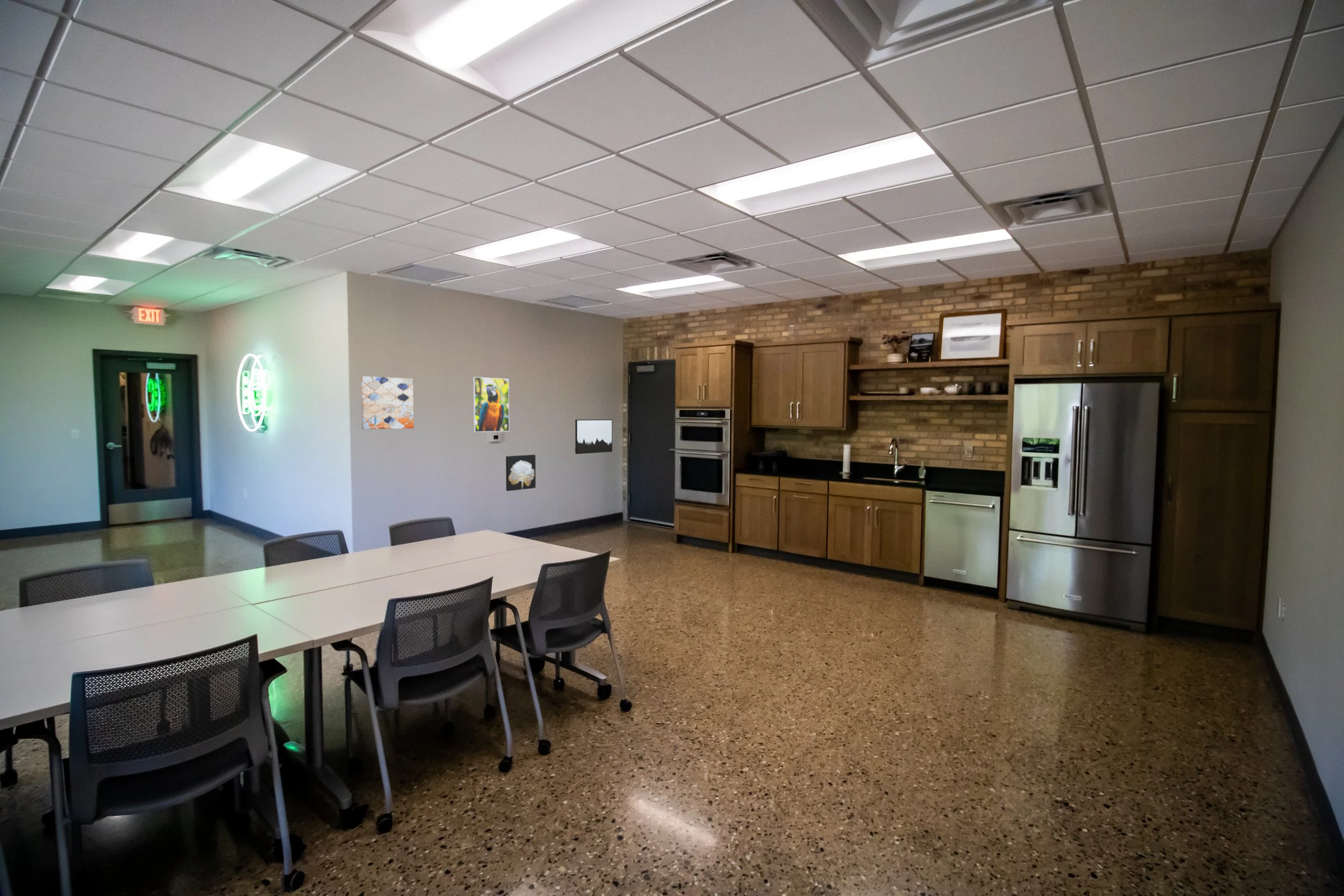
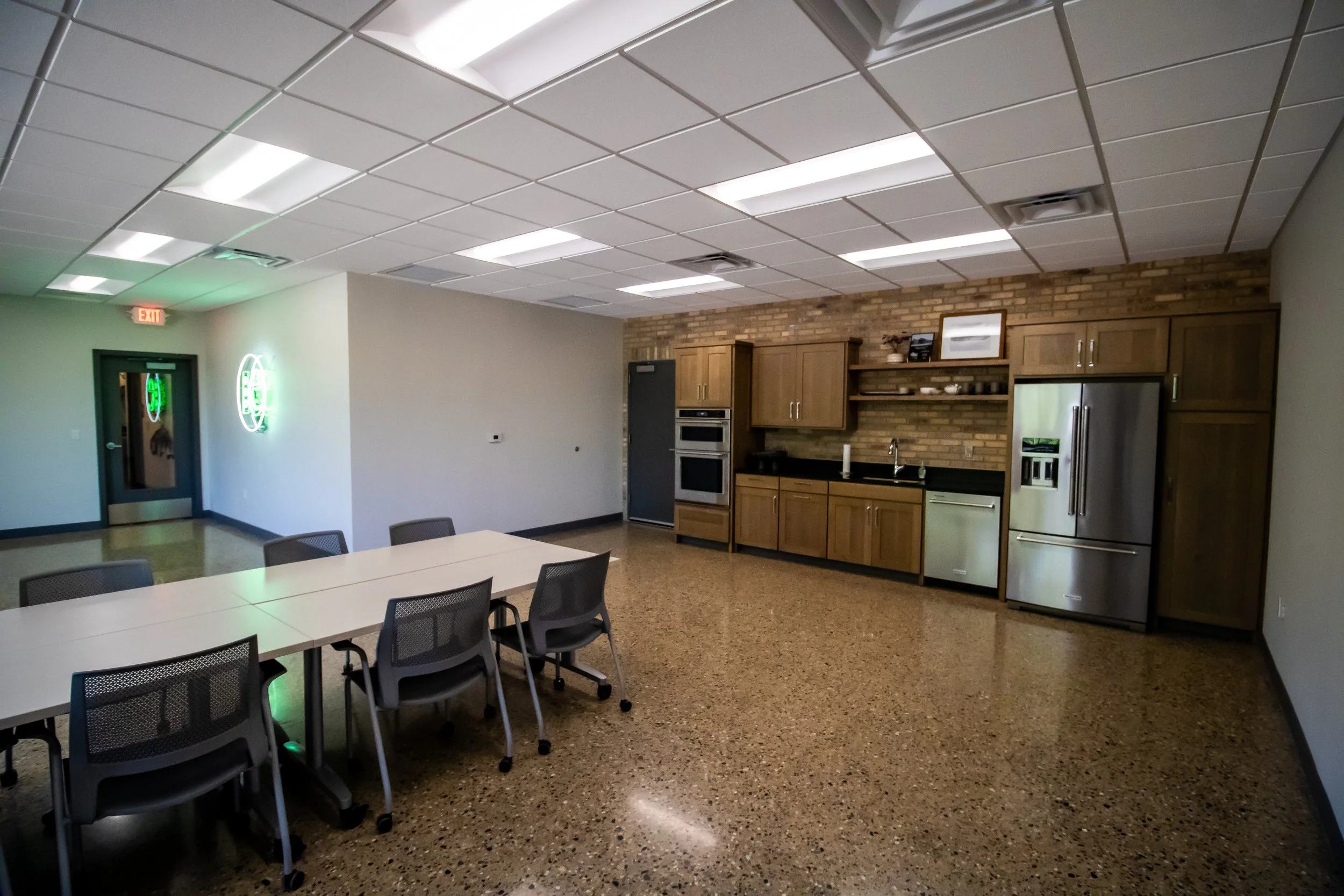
- wall art (388, 403)
- wall art (521, 472)
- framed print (491, 405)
- wall art (594, 436)
